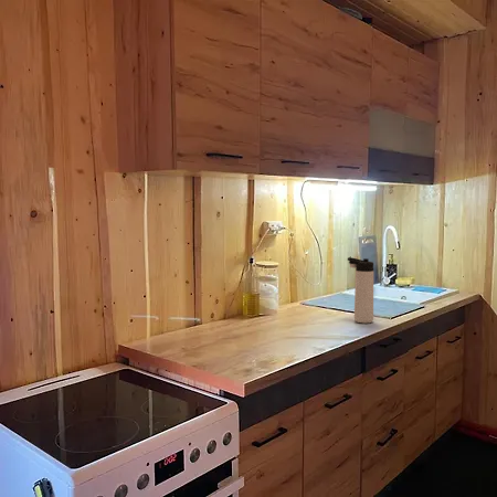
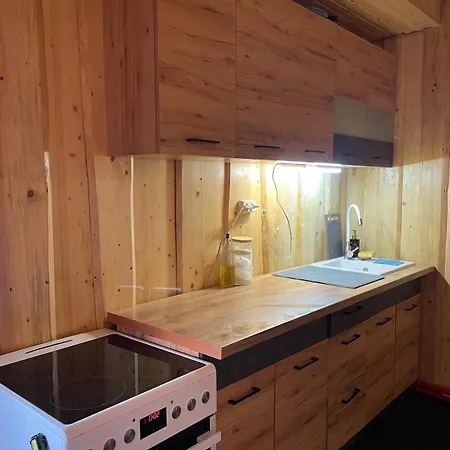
- thermos bottle (360, 289)
